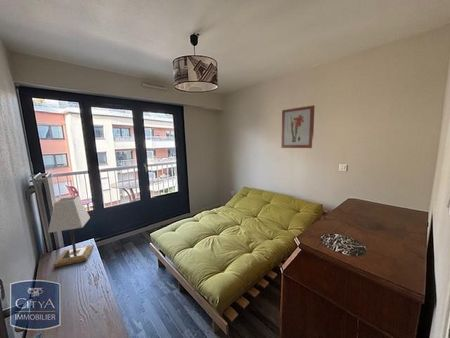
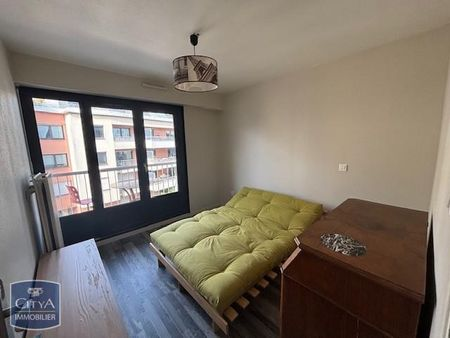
- wall art (296, 128)
- lamp (71, 228)
